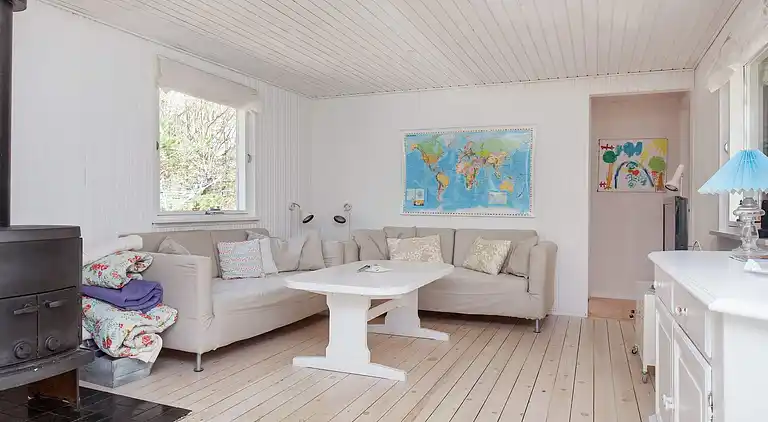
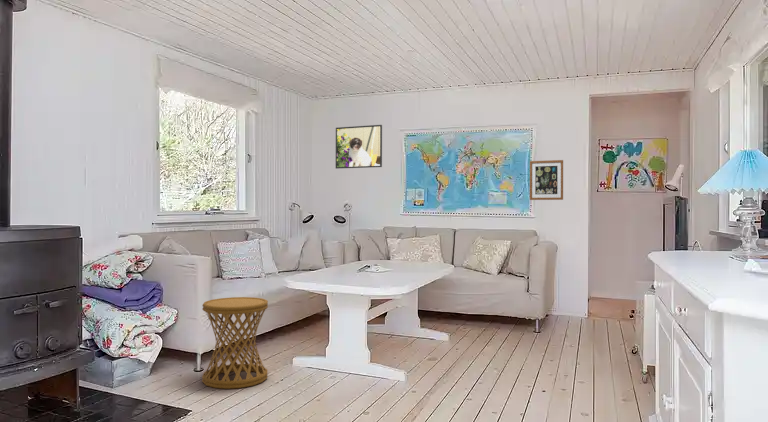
+ wall art (546, 180)
+ side table (236, 340)
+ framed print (358, 147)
